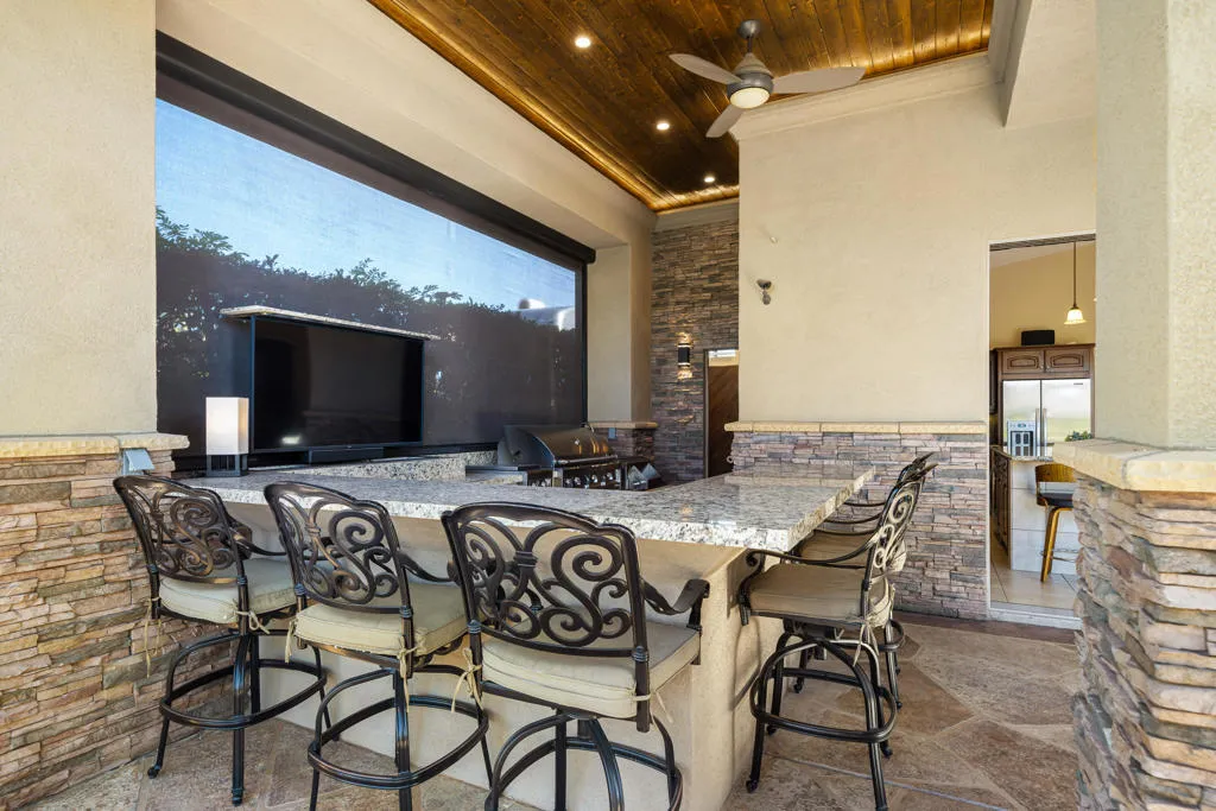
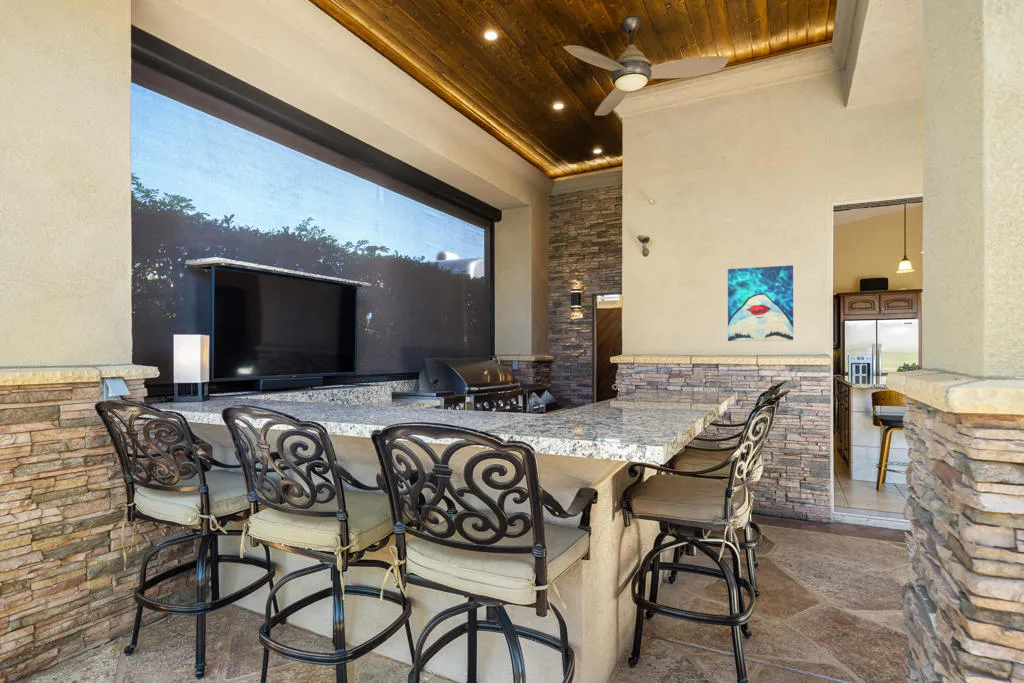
+ wall art (759, 304)
